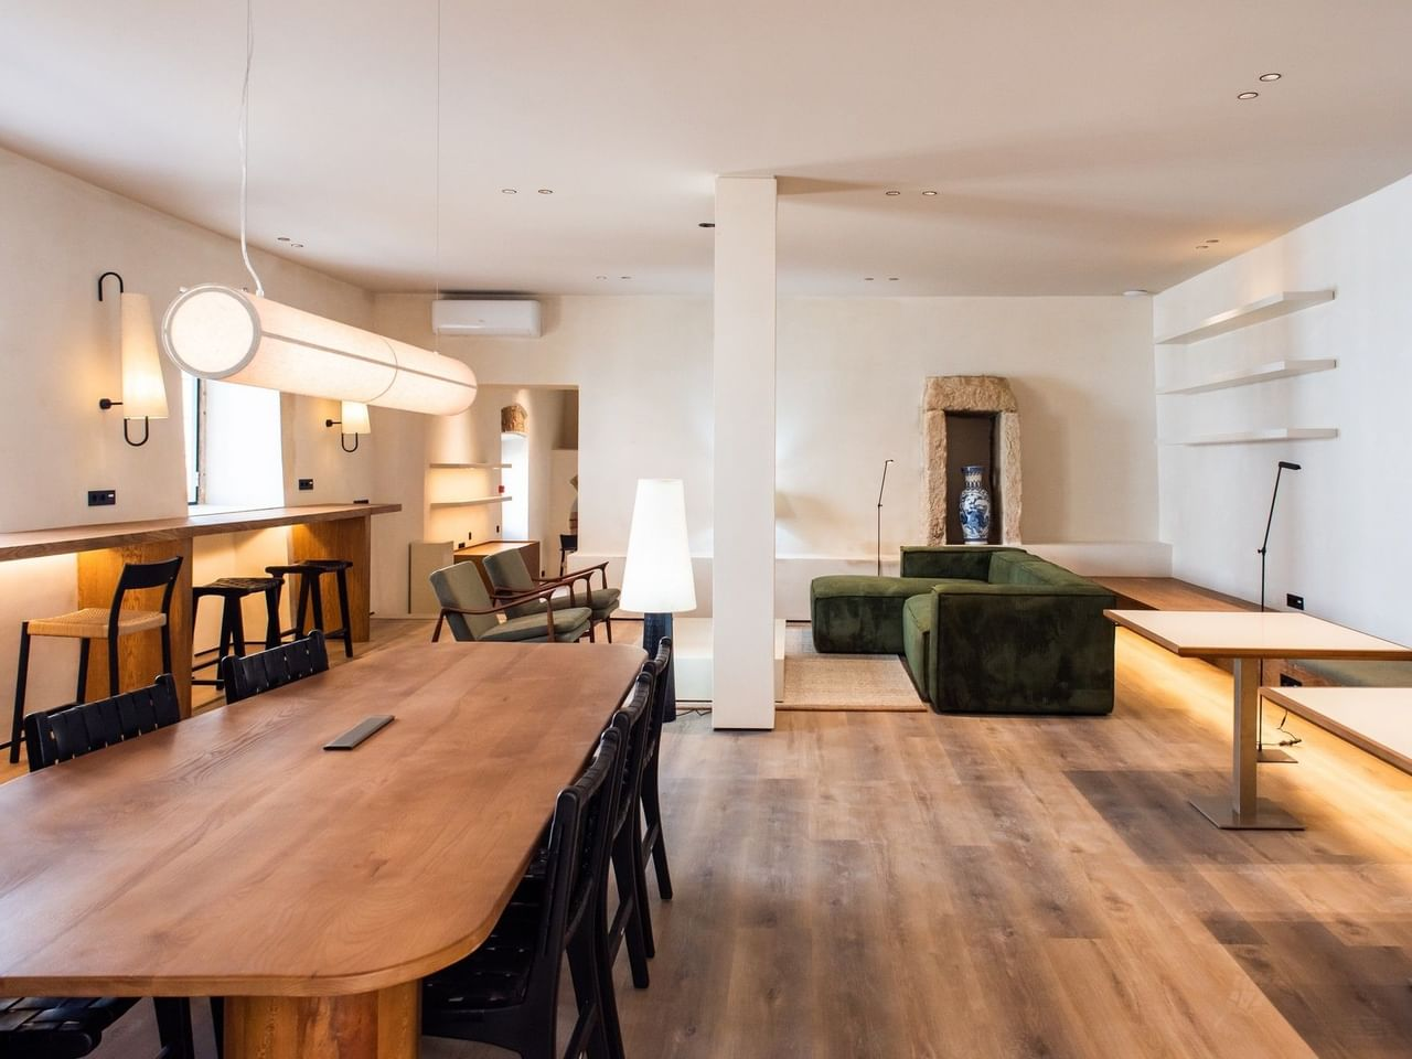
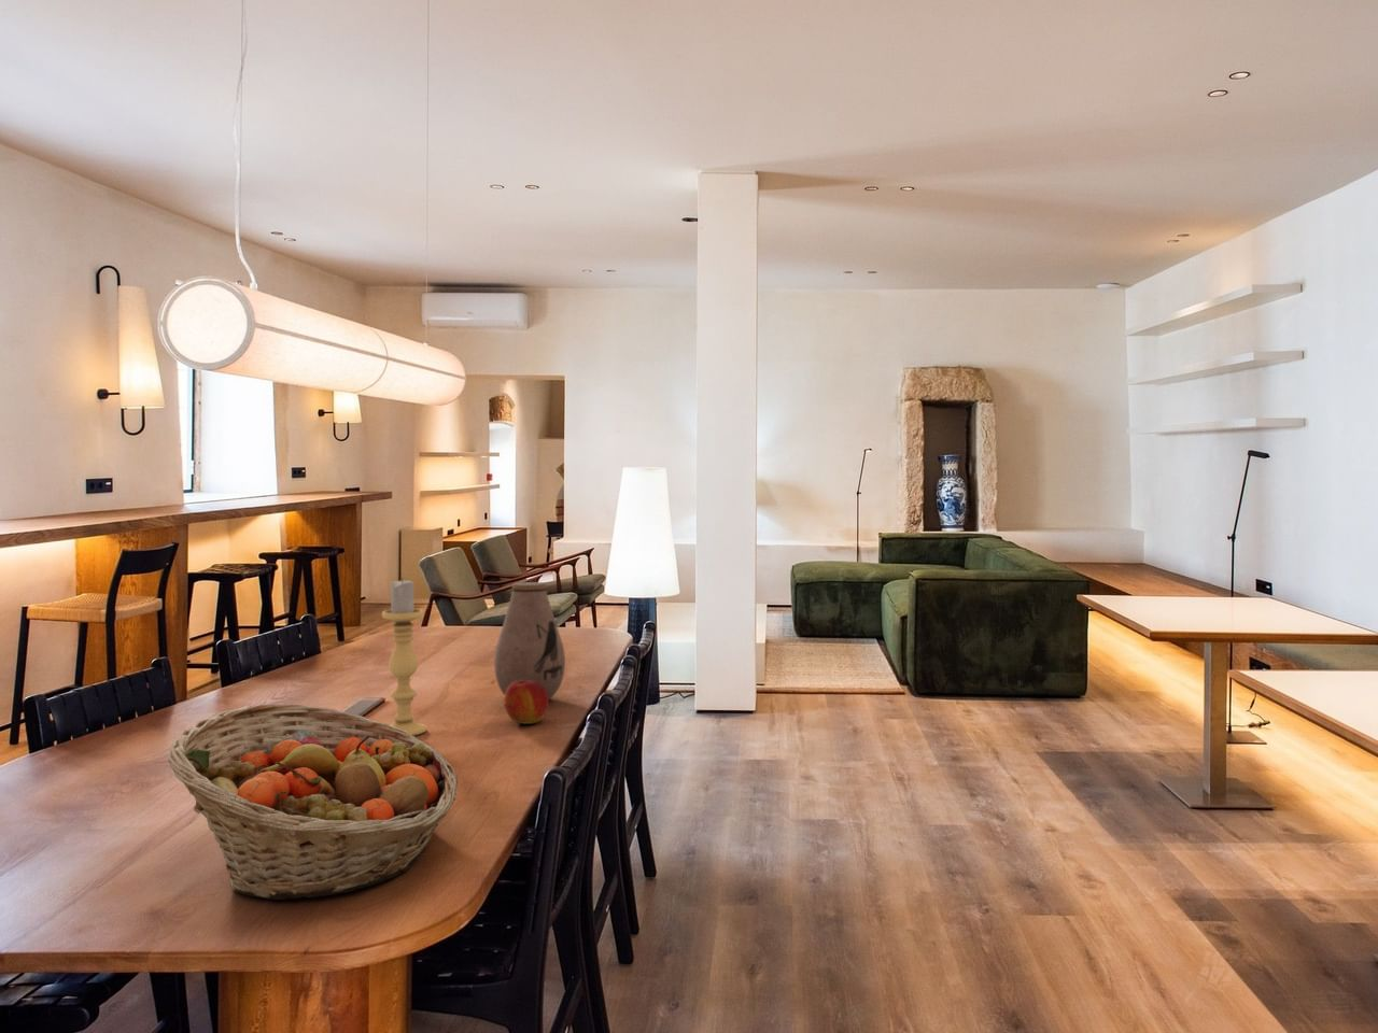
+ candle holder (403, 654)
+ fruit basket (323, 787)
+ vase (529, 641)
+ apple (526, 701)
